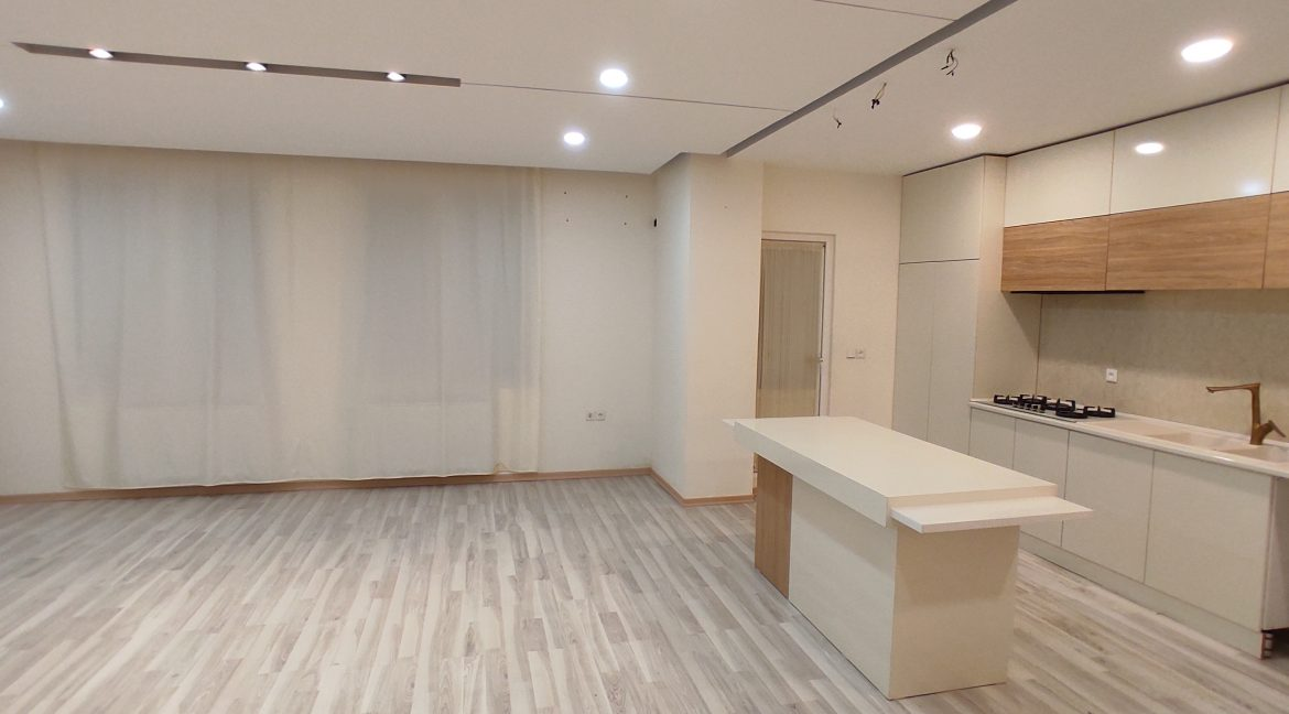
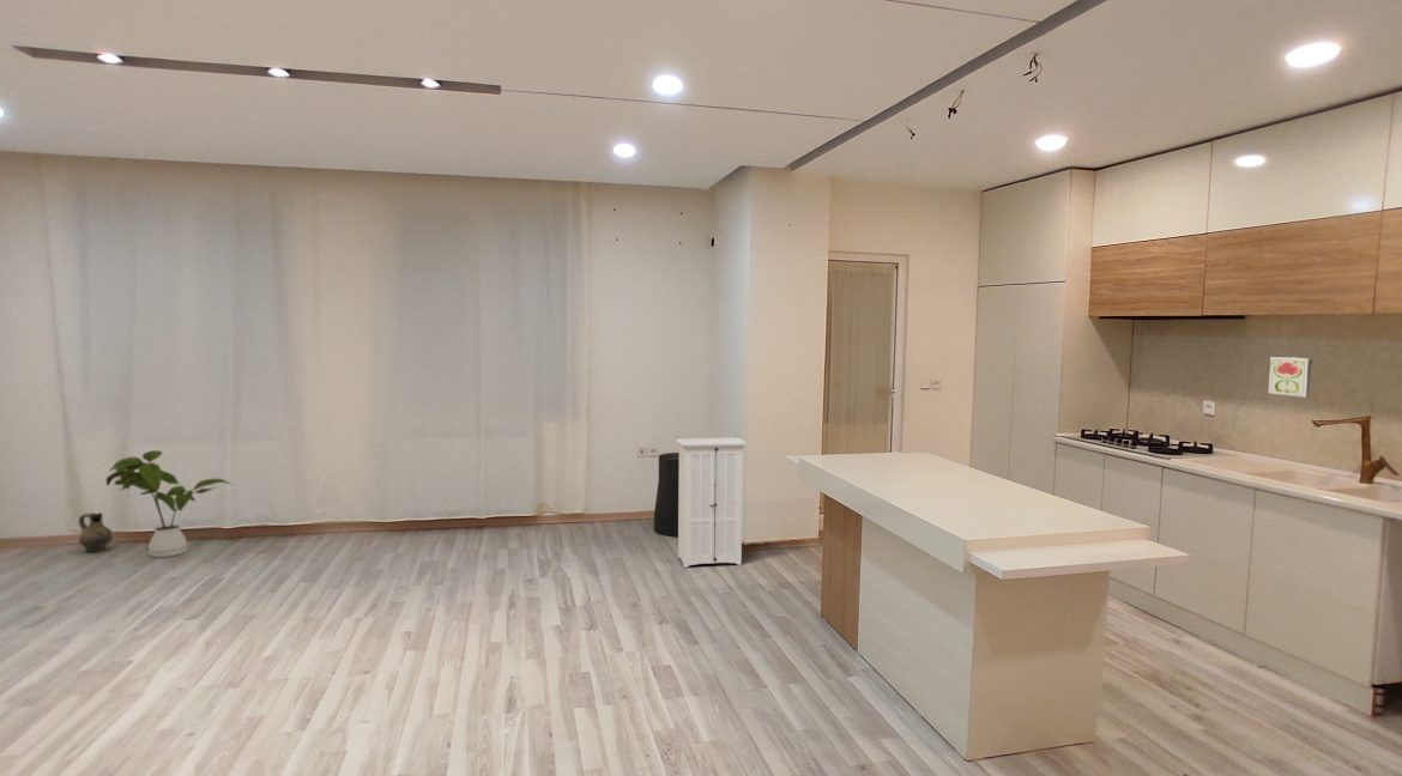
+ ceramic jug (95, 532)
+ house plant (164, 502)
+ storage cabinet (709, 499)
+ trash can (678, 487)
+ decorative tile (1288, 376)
